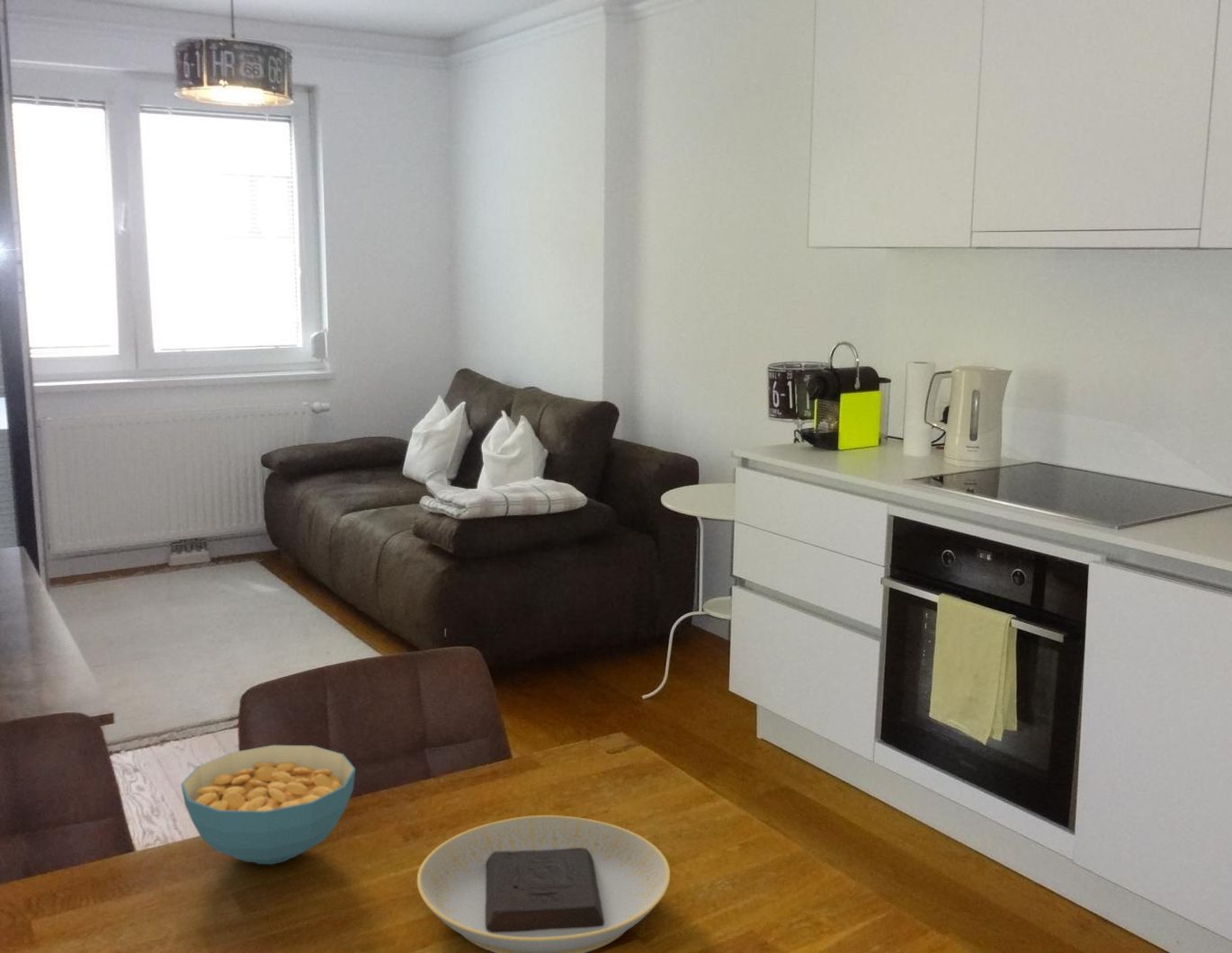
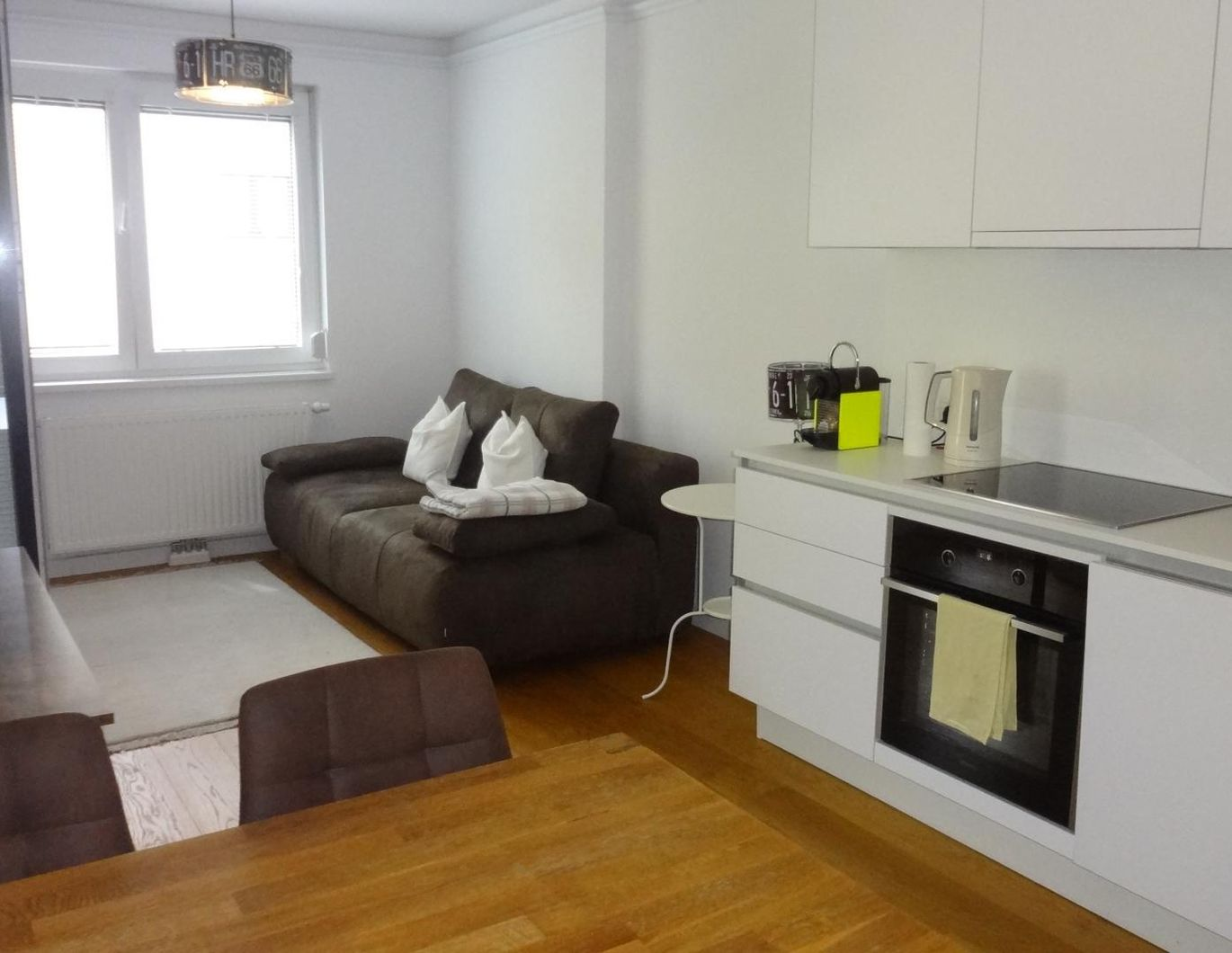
- plate (544, 888)
- cereal bowl (271, 815)
